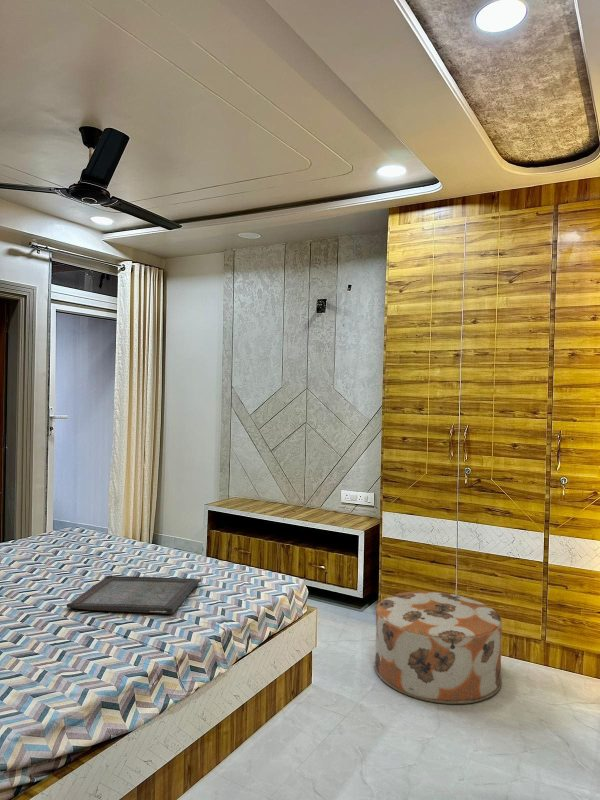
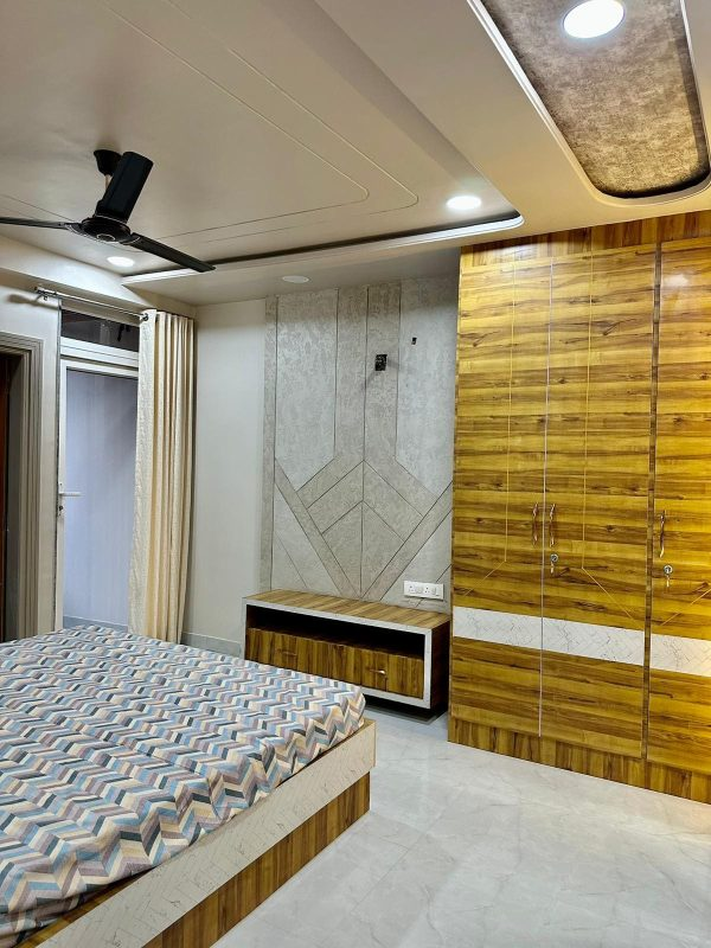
- ottoman (437, 639)
- serving tray (138, 592)
